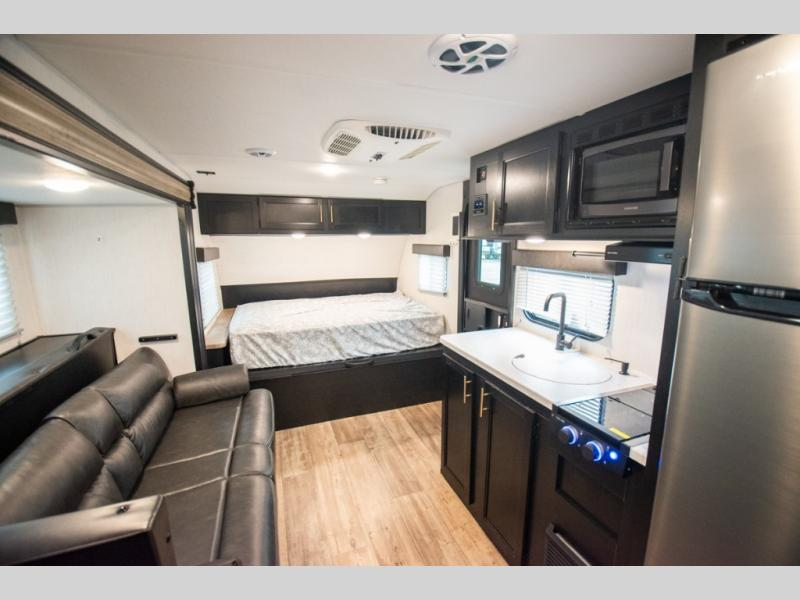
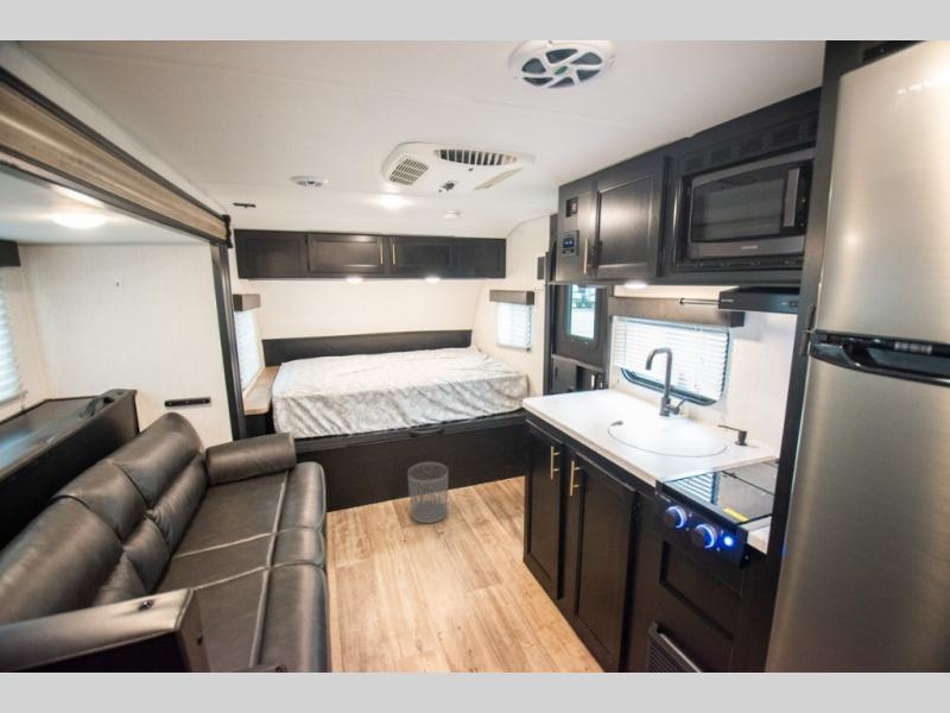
+ waste bin (428, 492)
